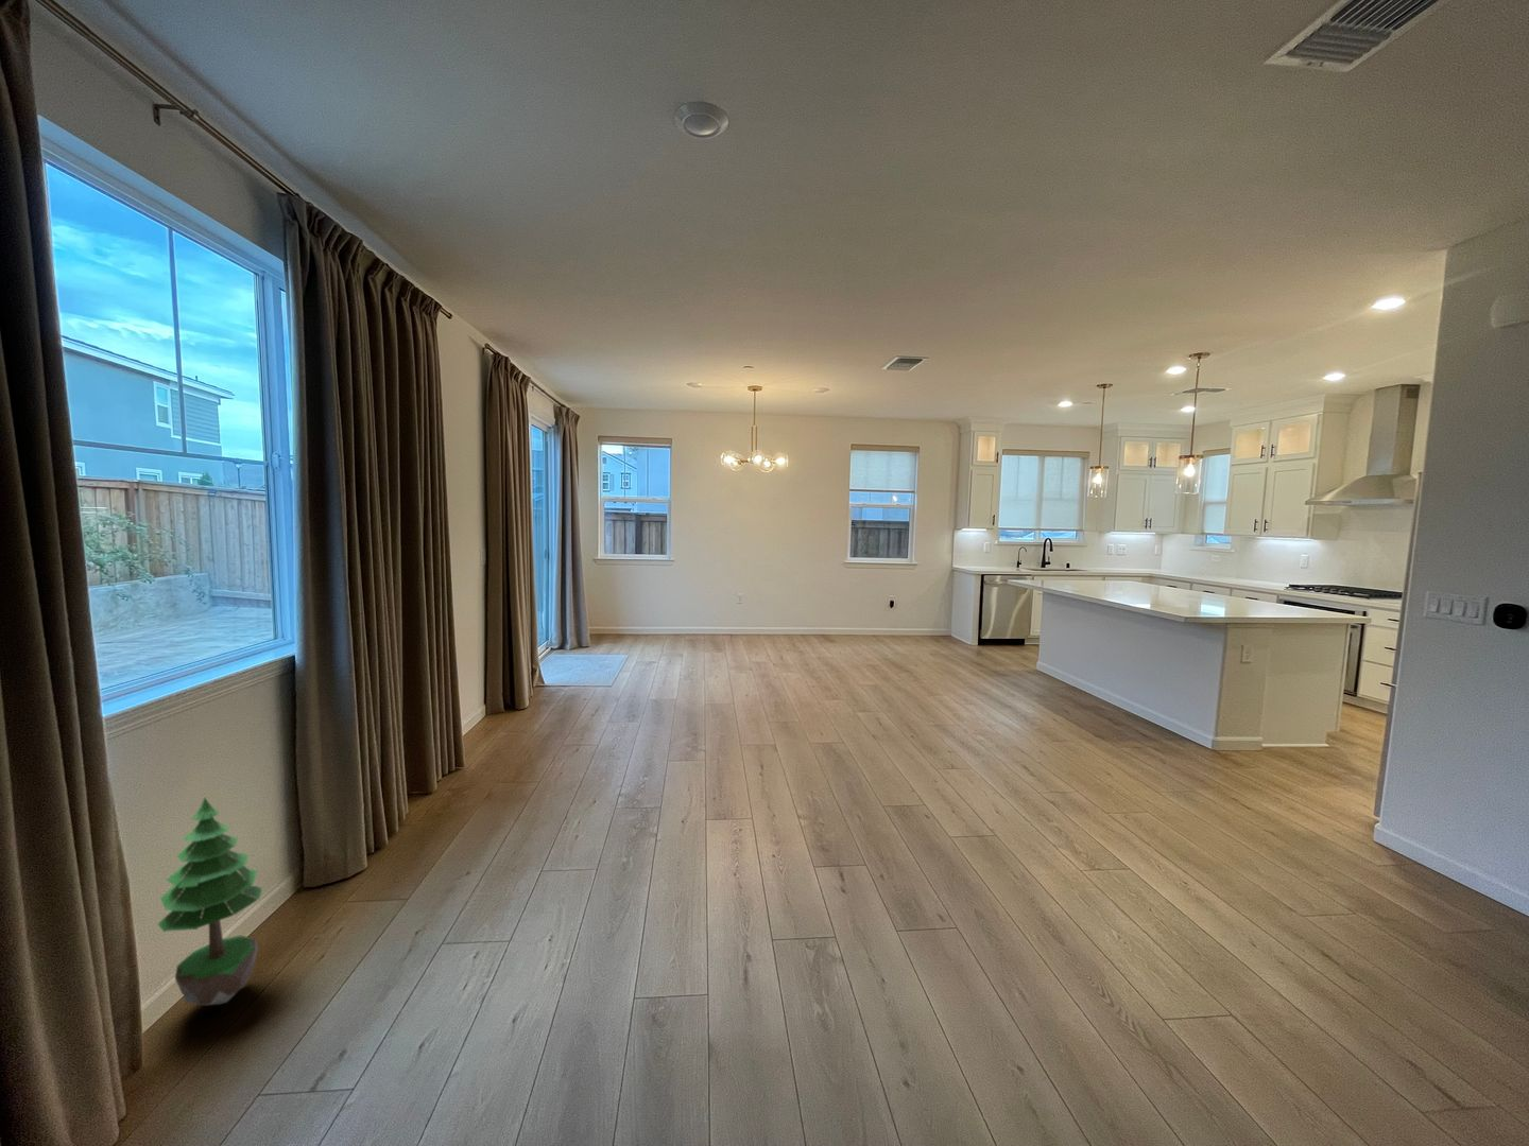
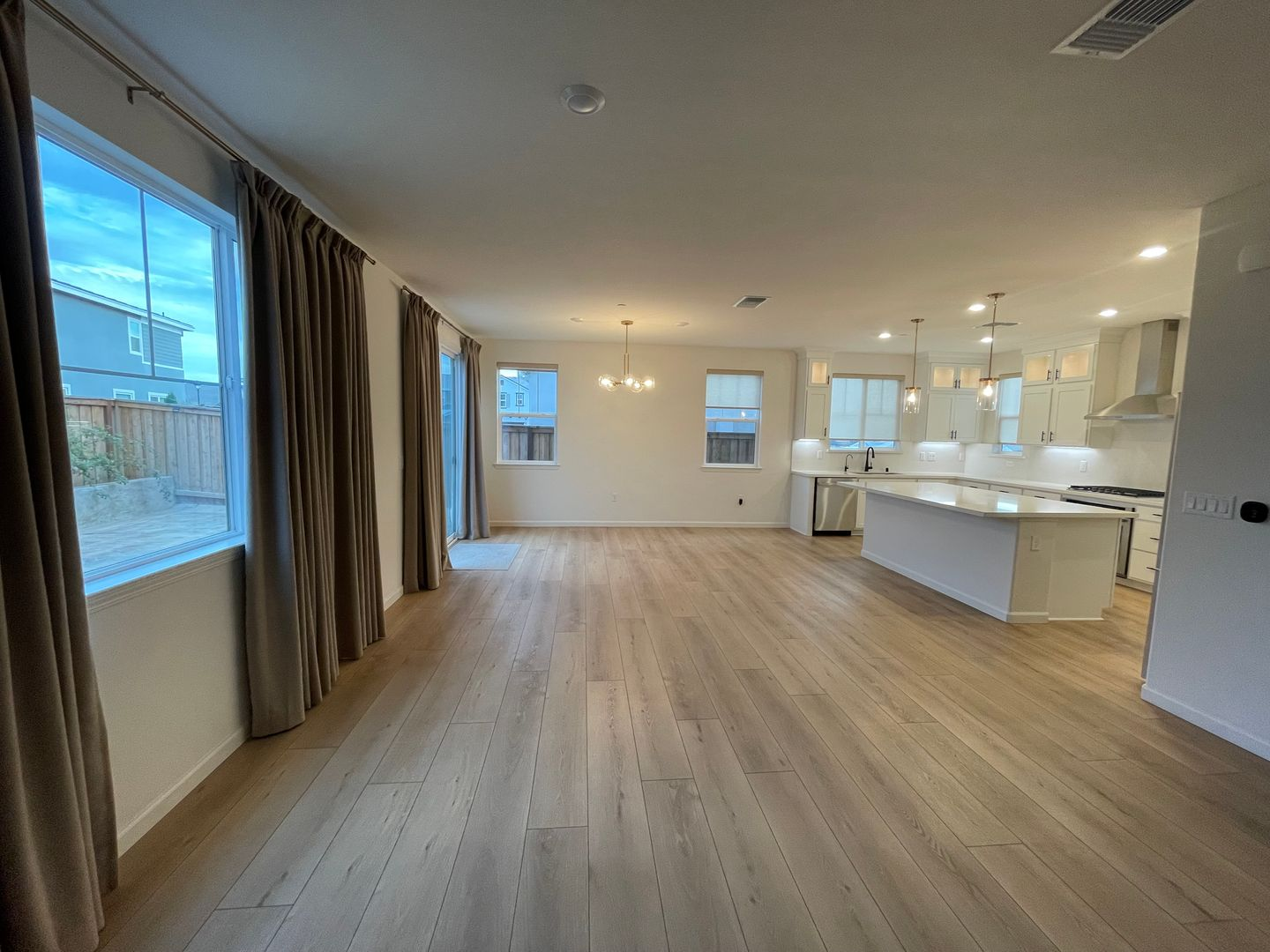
- potted tree (212, 902)
